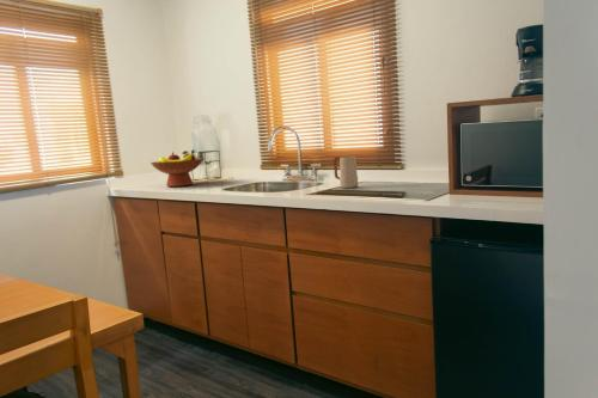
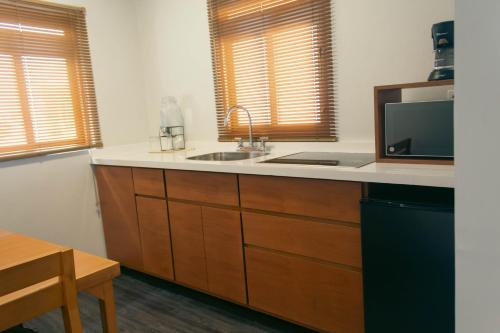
- mug (344, 171)
- fruit bowl (177, 167)
